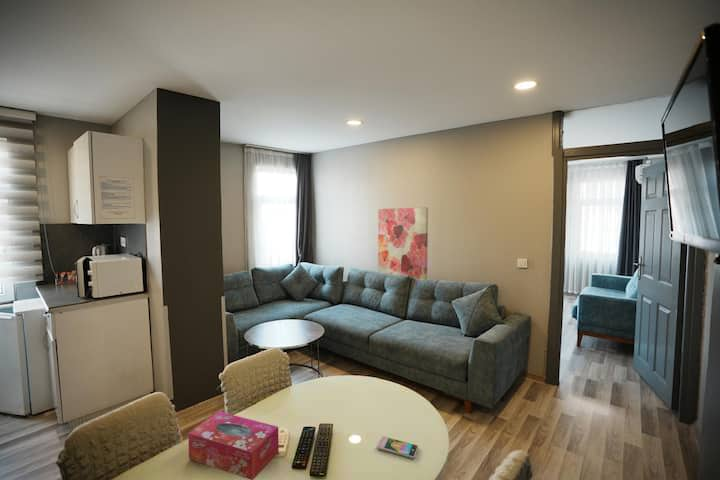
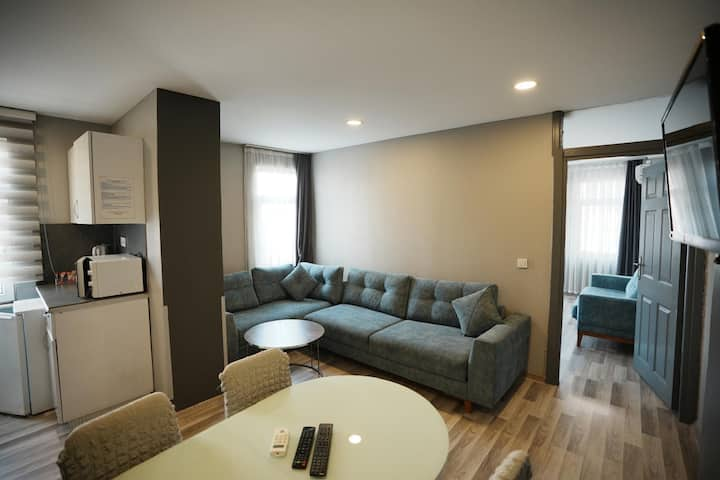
- tissue box (234, 442)
- smartphone (397, 446)
- wall art (401, 247)
